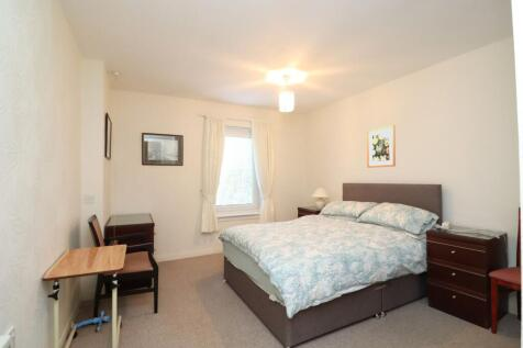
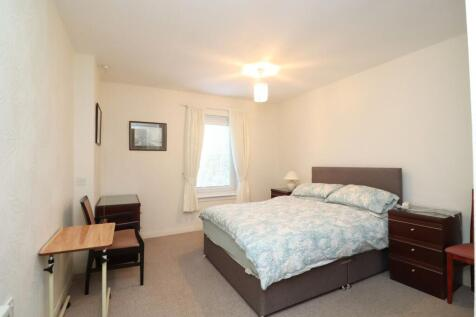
- plush toy (90, 321)
- wall art (380, 147)
